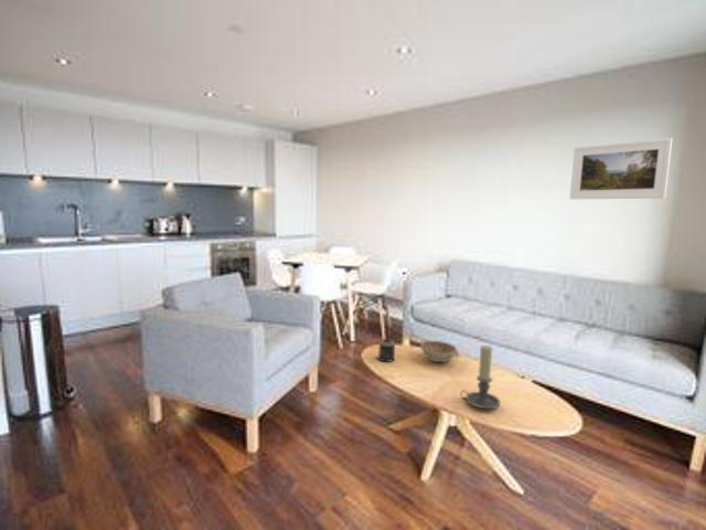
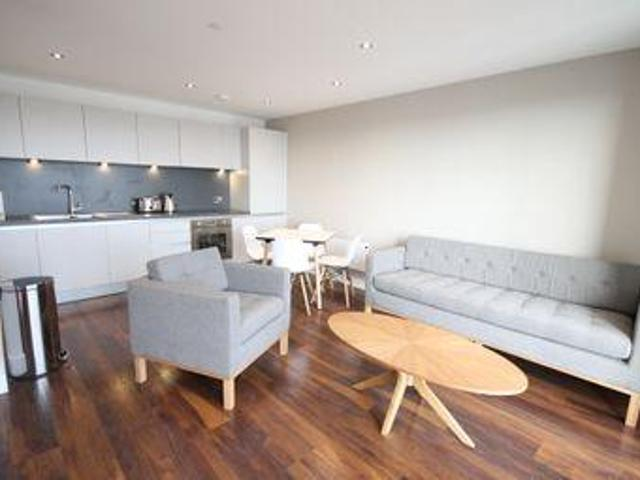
- candle holder (481, 374)
- decorative bowl (438, 352)
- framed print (617, 171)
- candle (384, 349)
